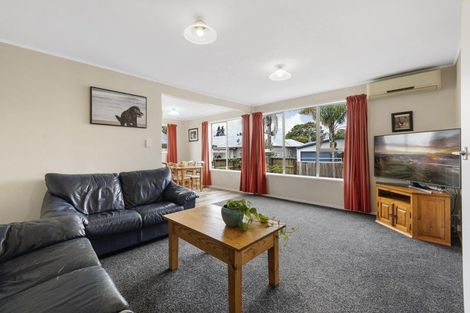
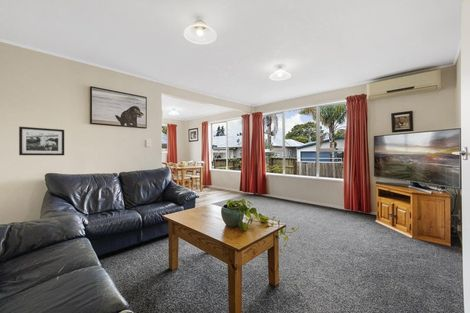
+ picture frame (42, 141)
